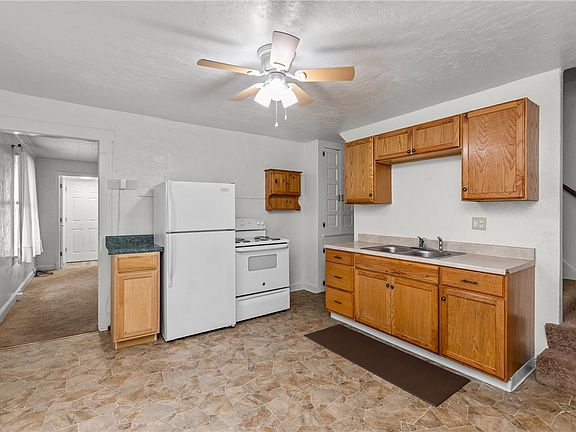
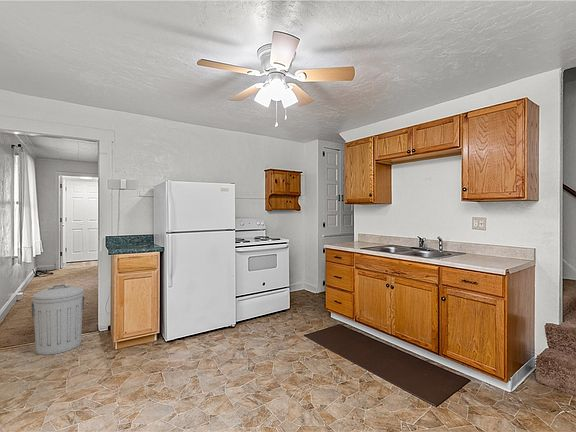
+ trash can (59, 315)
